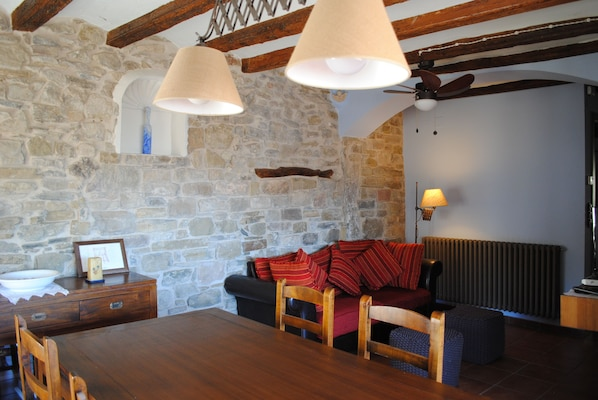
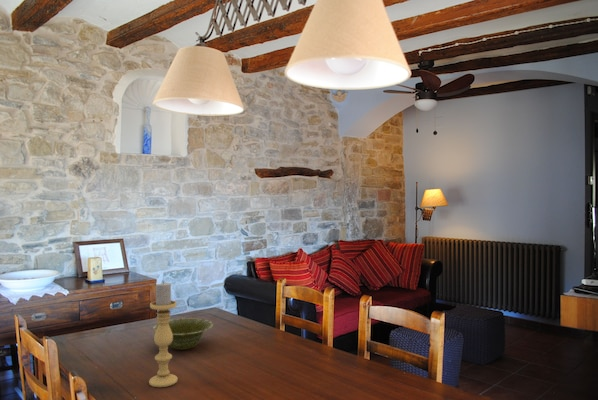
+ dish (183, 336)
+ candle holder (163, 331)
